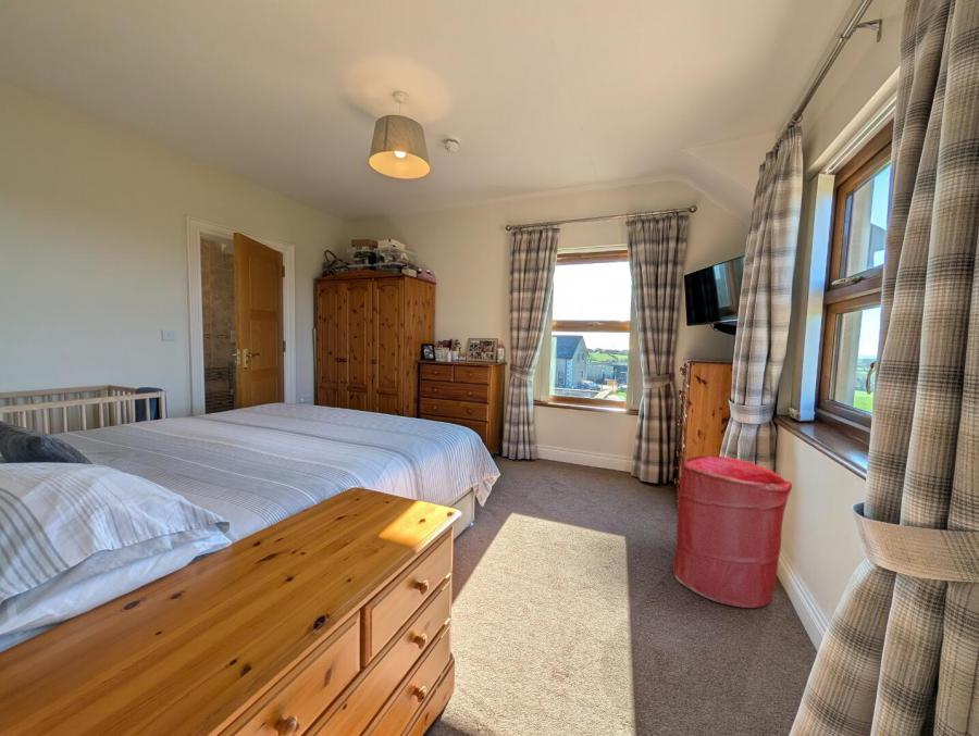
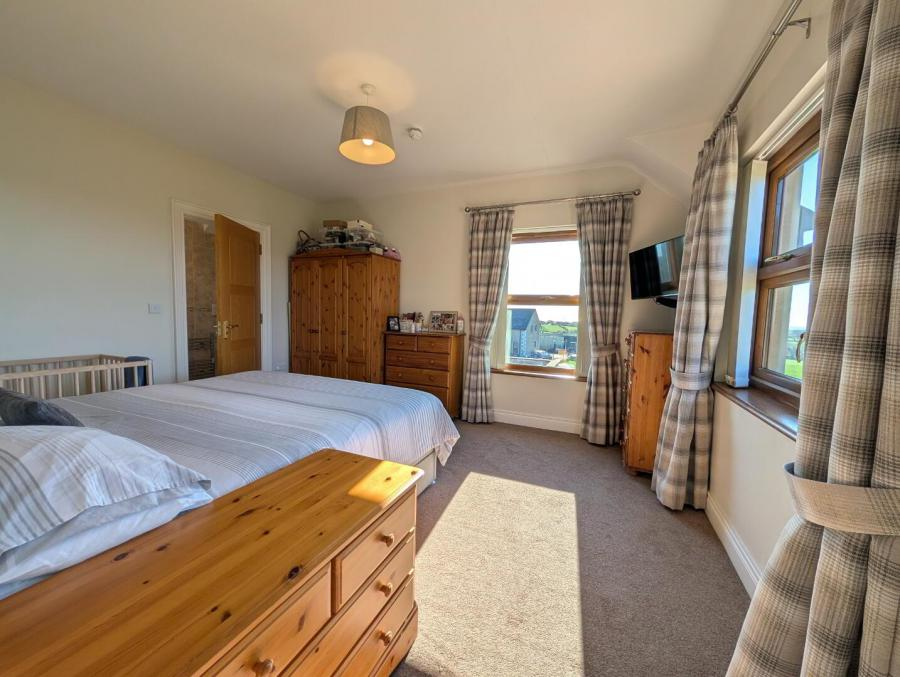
- laundry hamper (728, 523)
